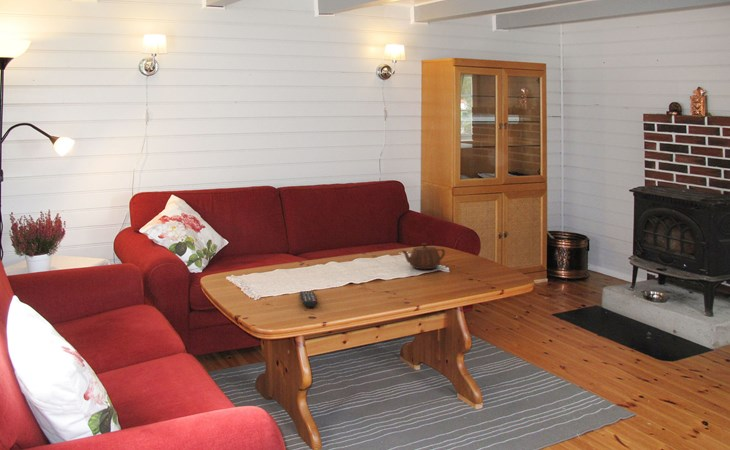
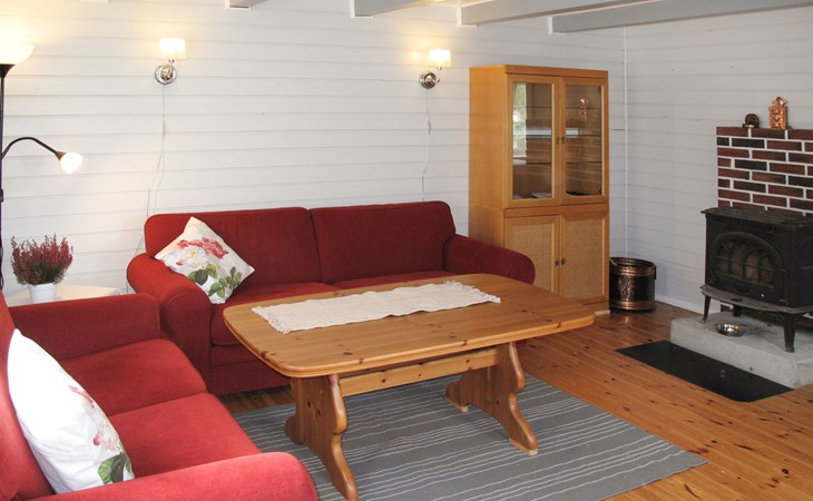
- teapot (423, 255)
- remote control (308, 298)
